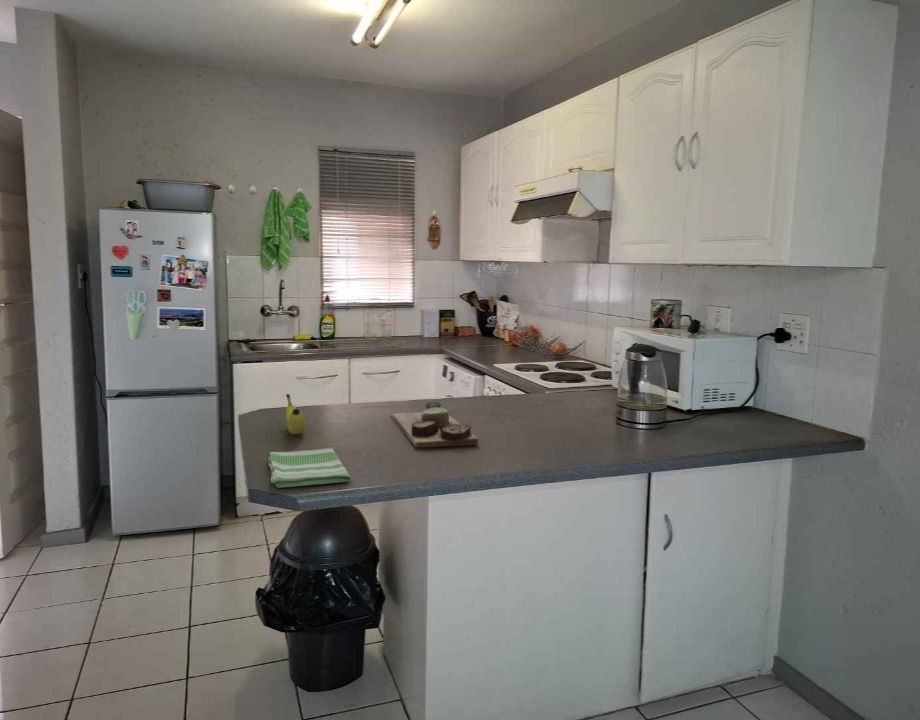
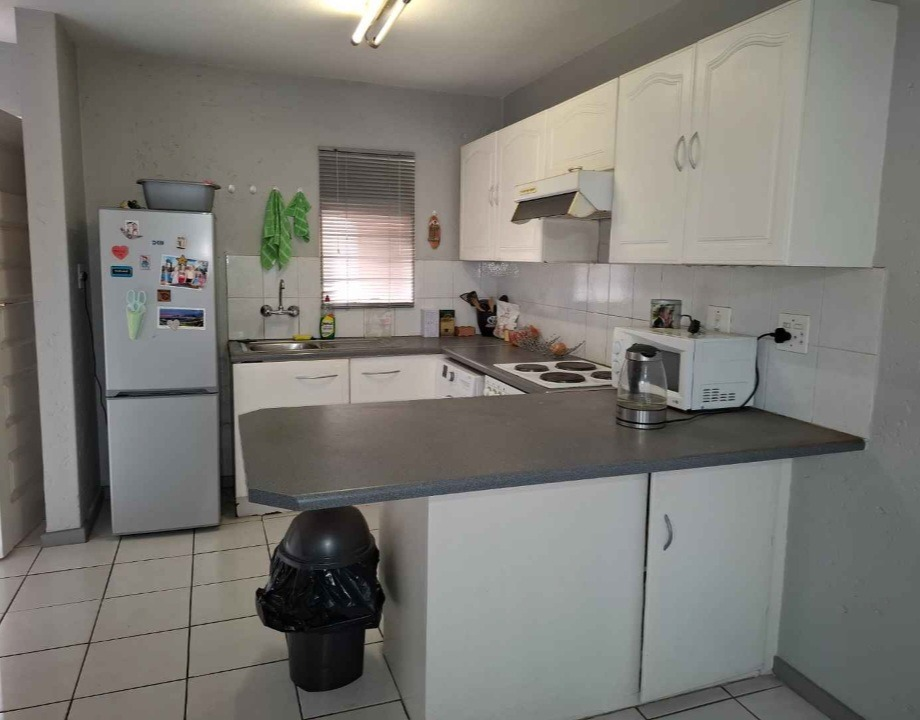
- dish towel (306, 466)
- fruit (295, 416)
- cutting board (431, 420)
